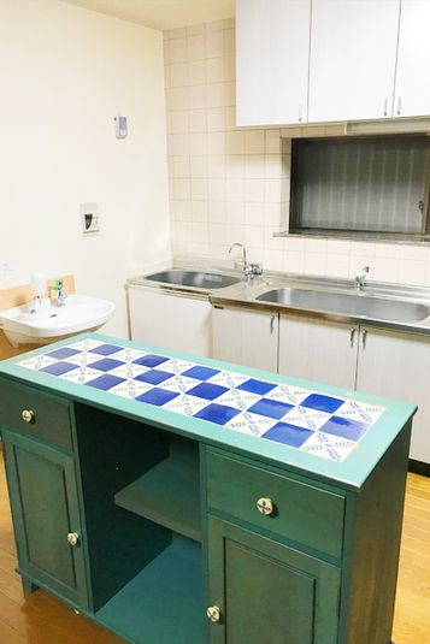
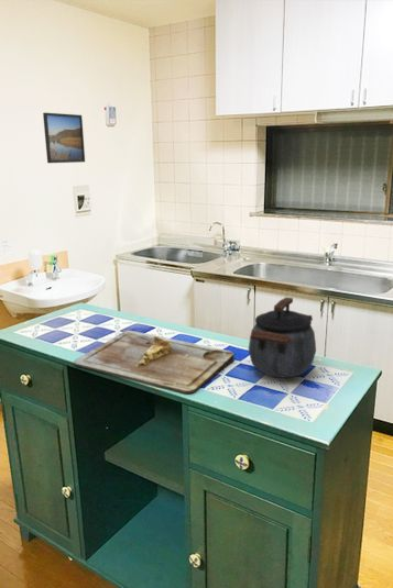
+ kettle (282, 336)
+ cutting board (154, 353)
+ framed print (65, 138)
